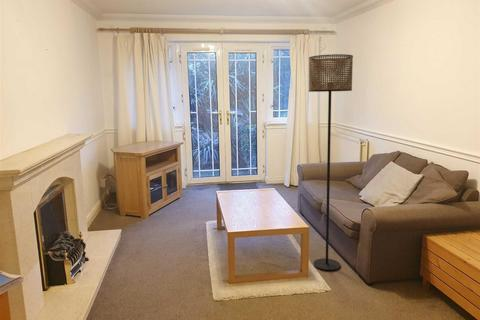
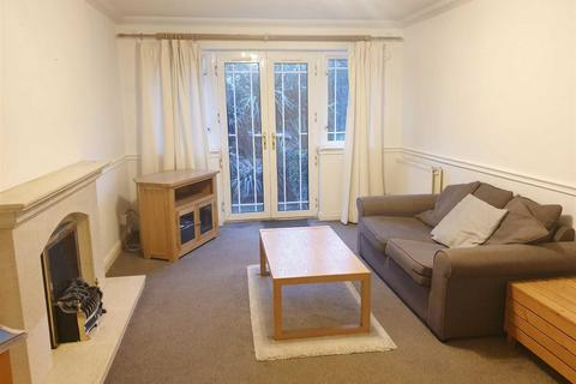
- floor lamp (328, 165)
